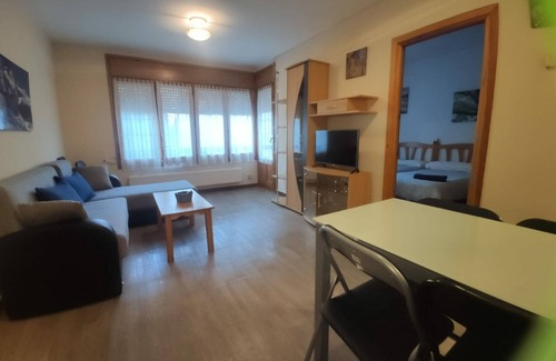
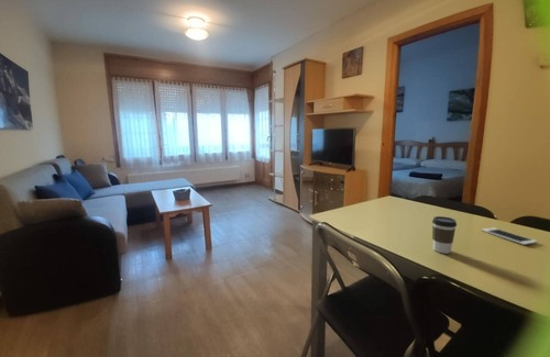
+ cell phone (507, 235)
+ coffee cup (442, 234)
